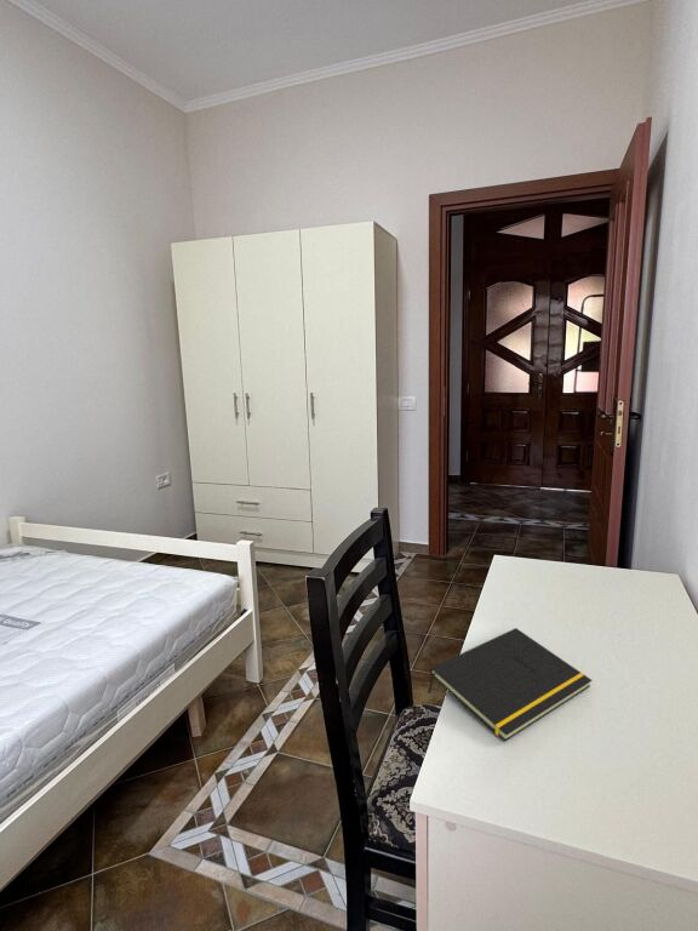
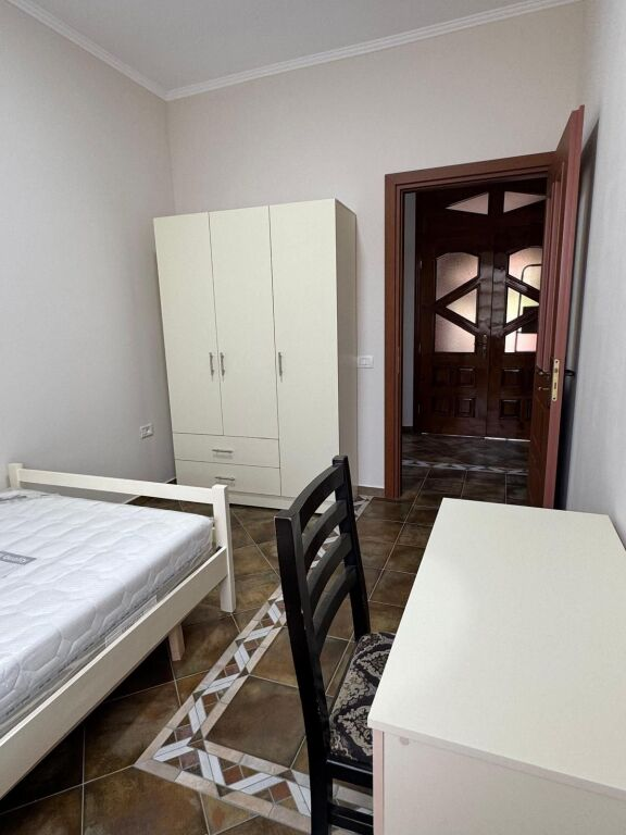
- notepad (510, 676)
